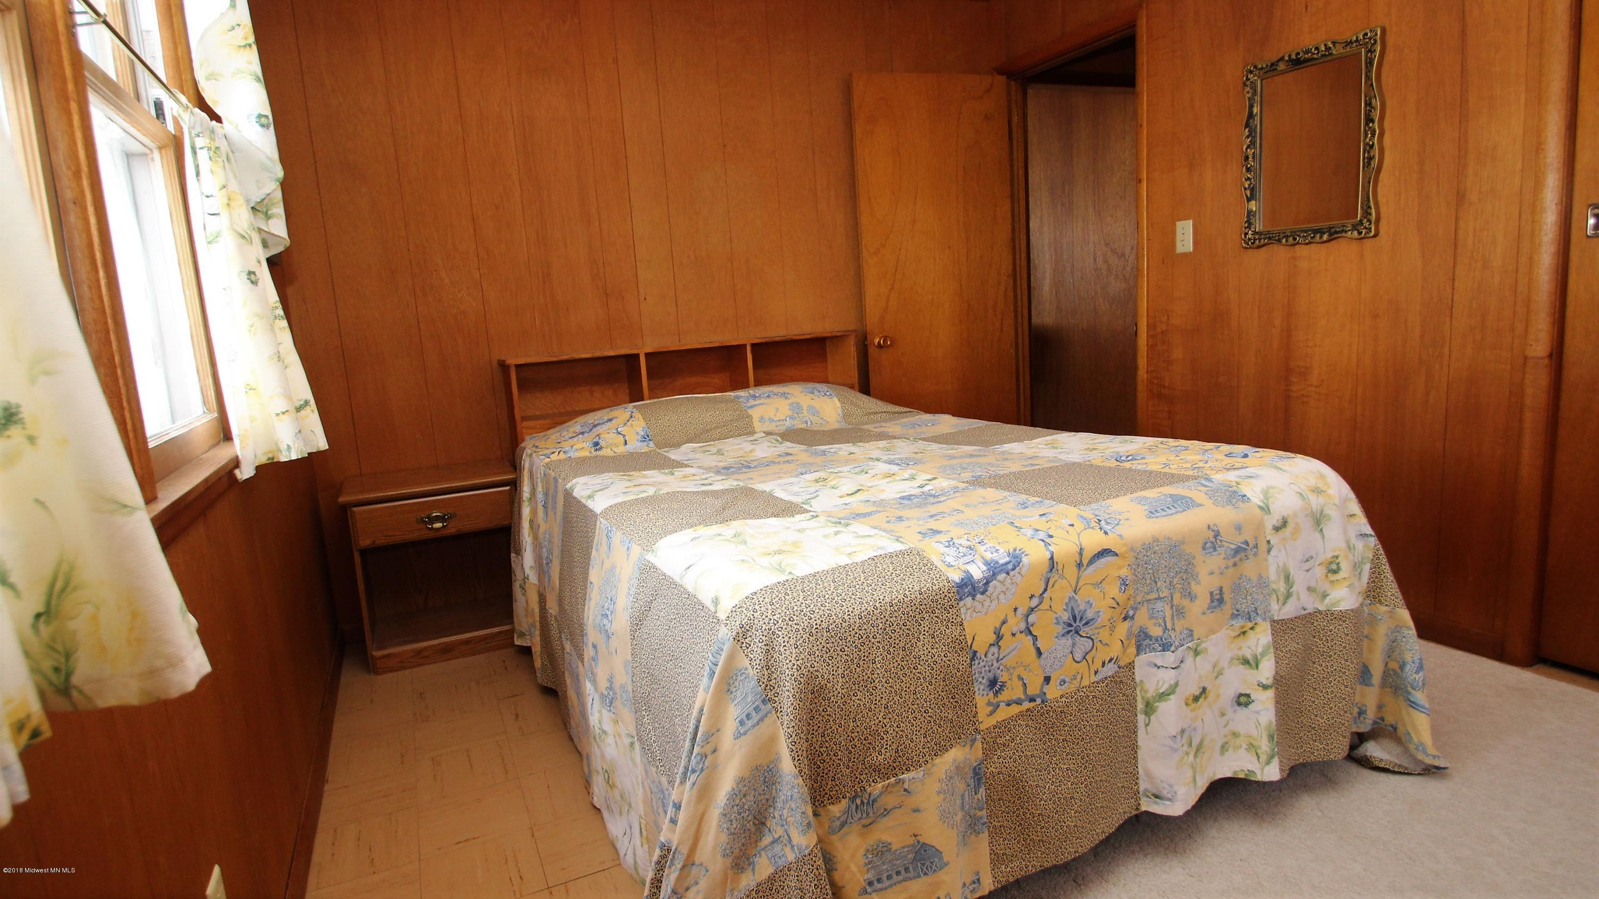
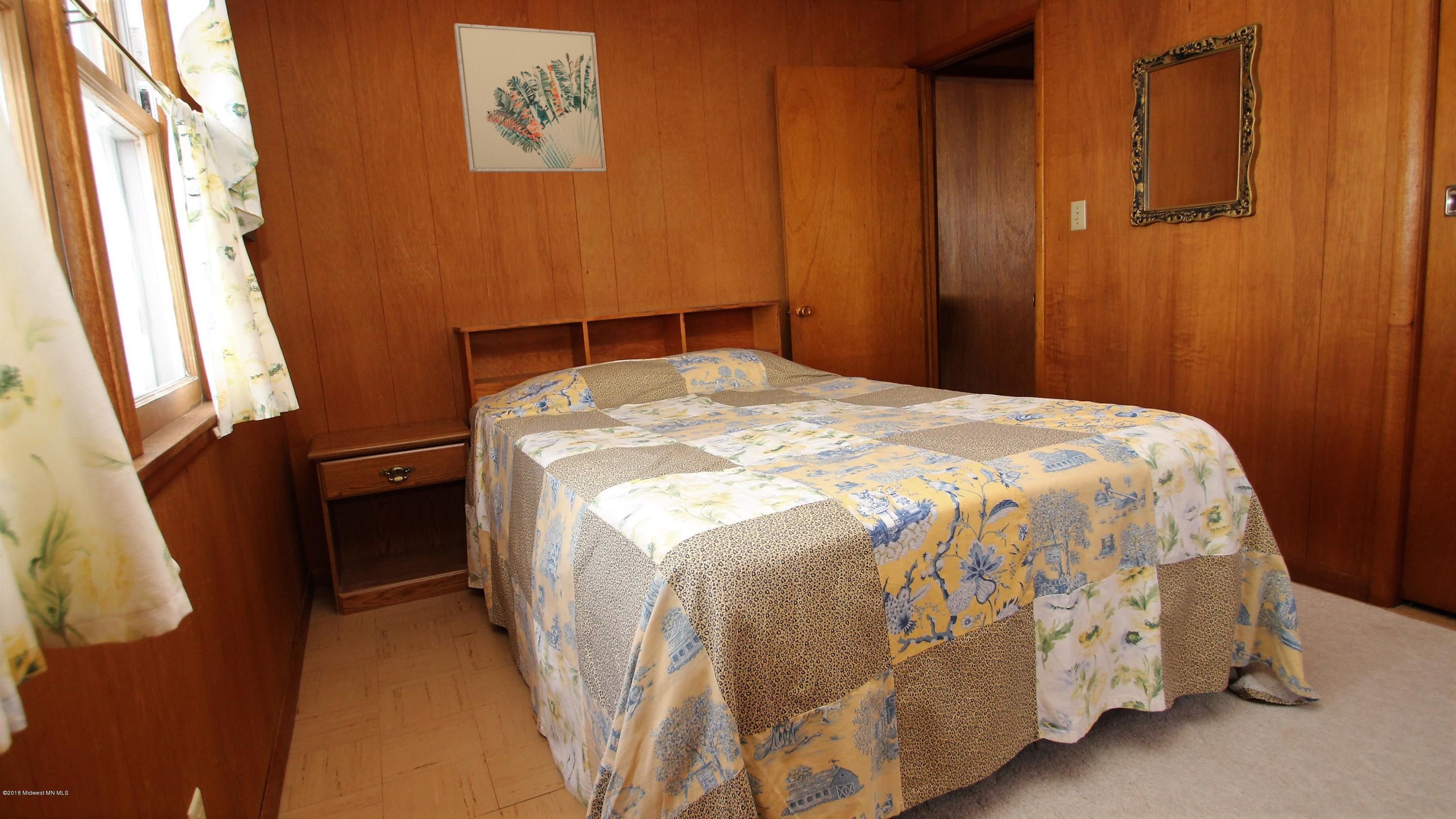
+ wall art (533, 101)
